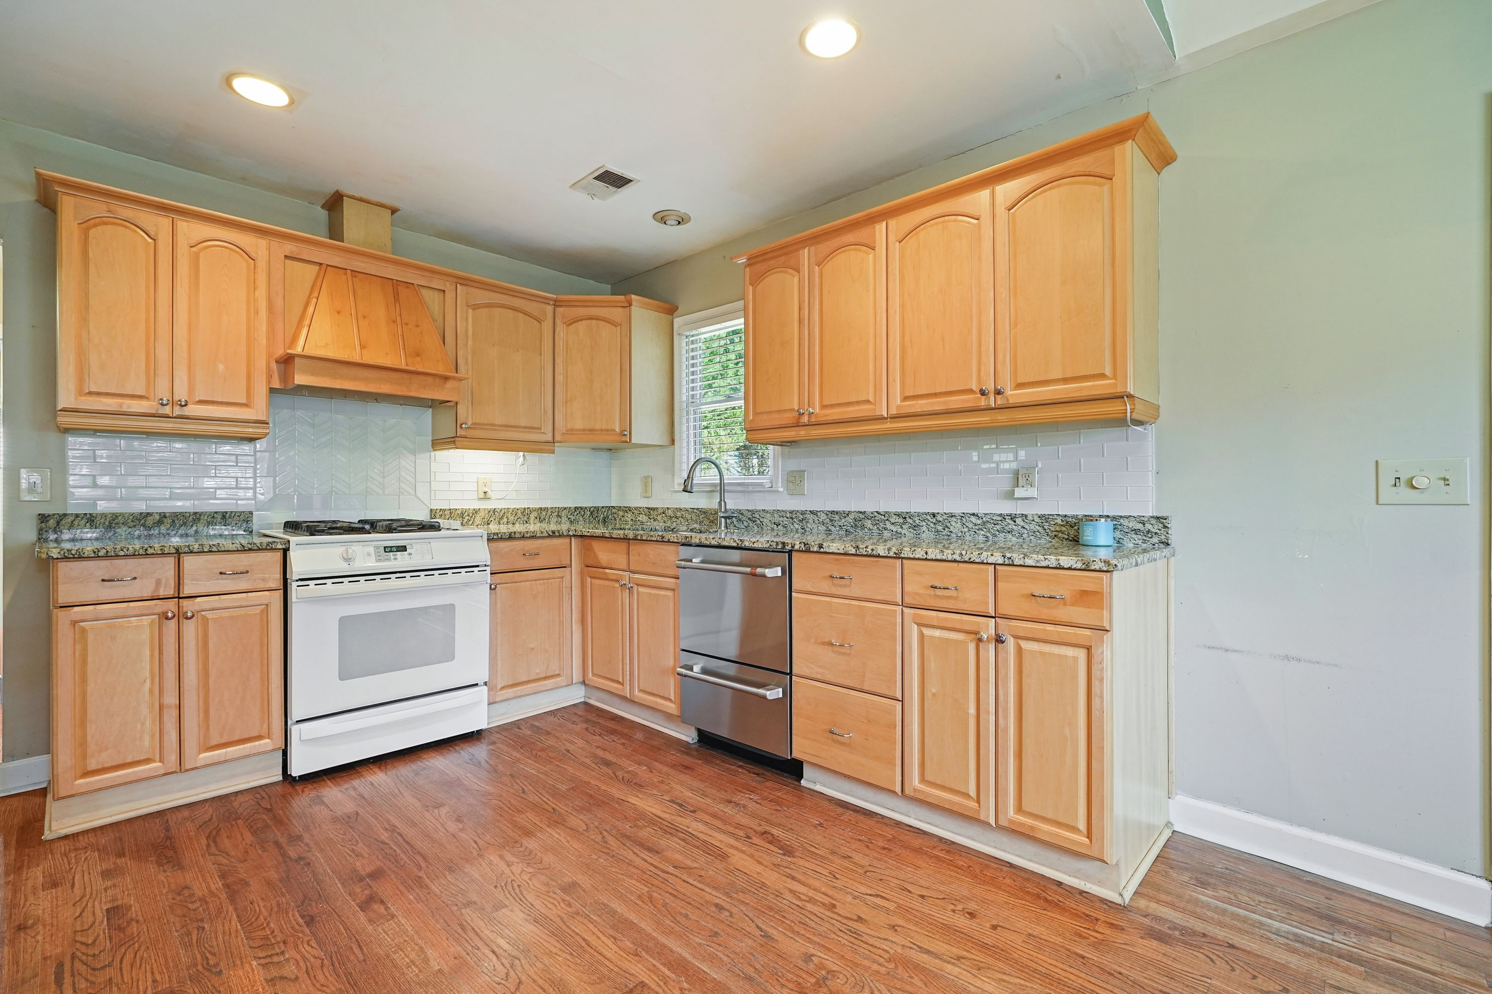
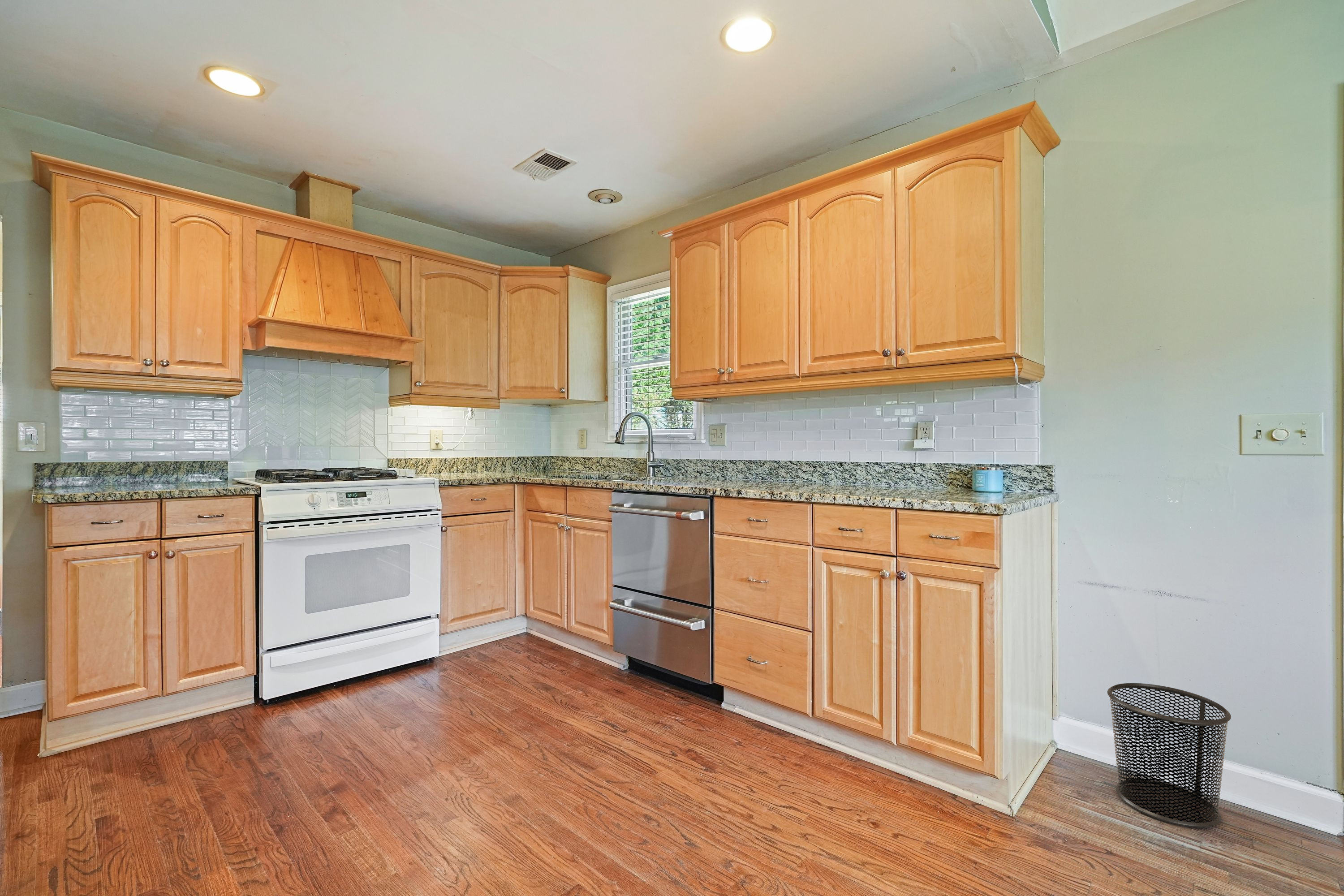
+ waste bin (1166, 751)
